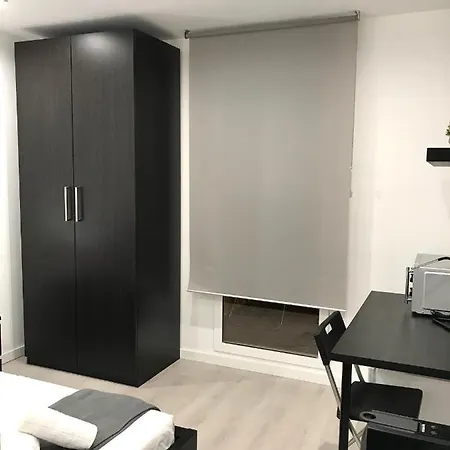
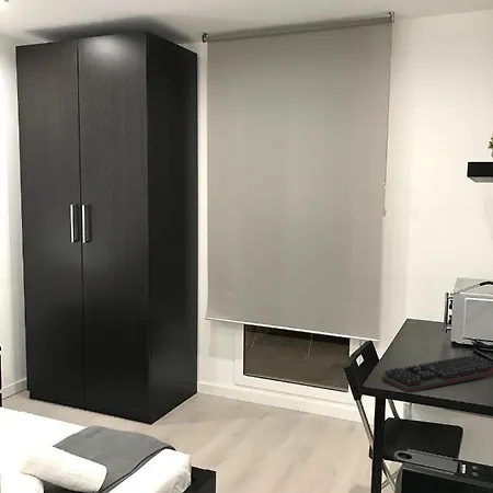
+ keyboard (443, 371)
